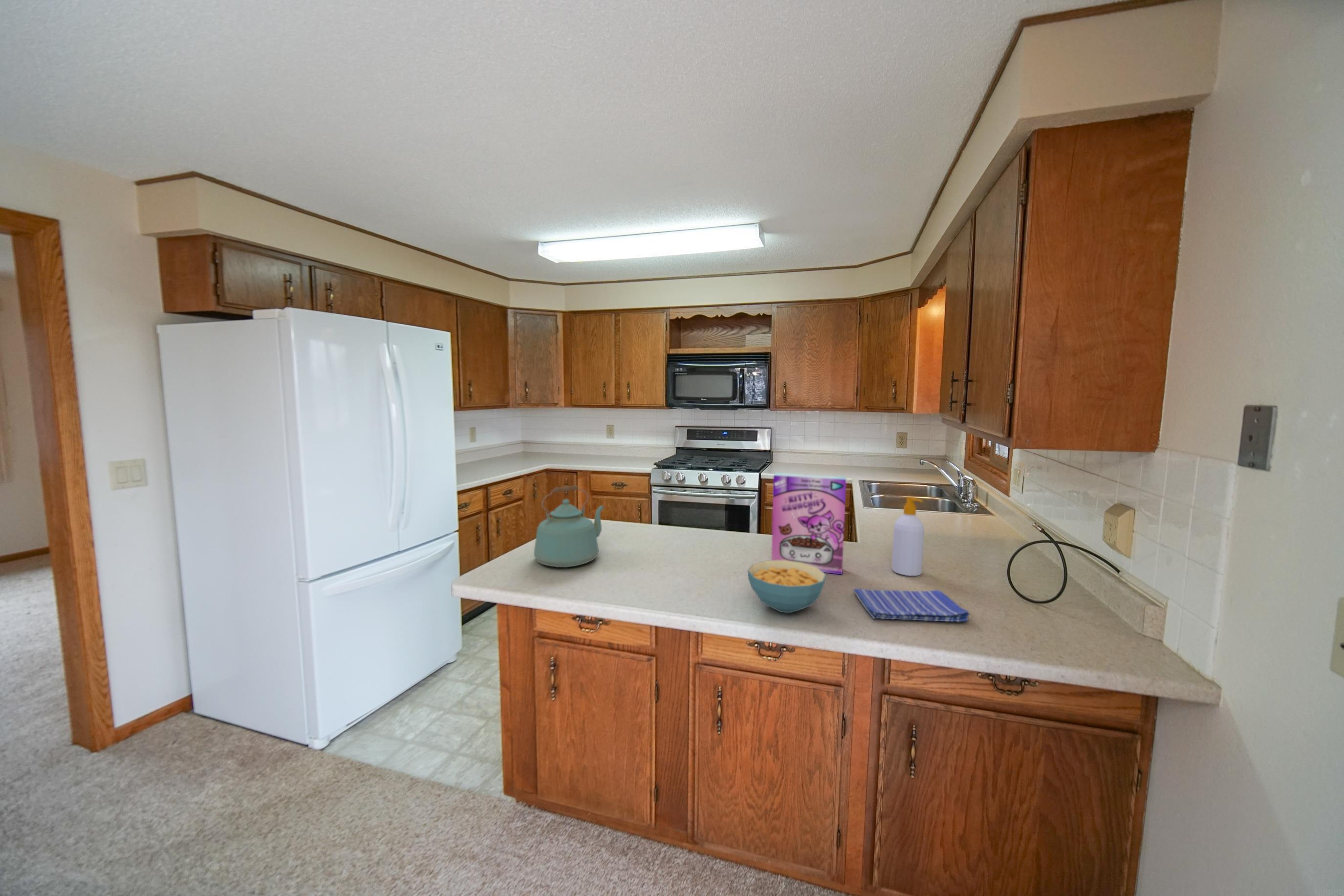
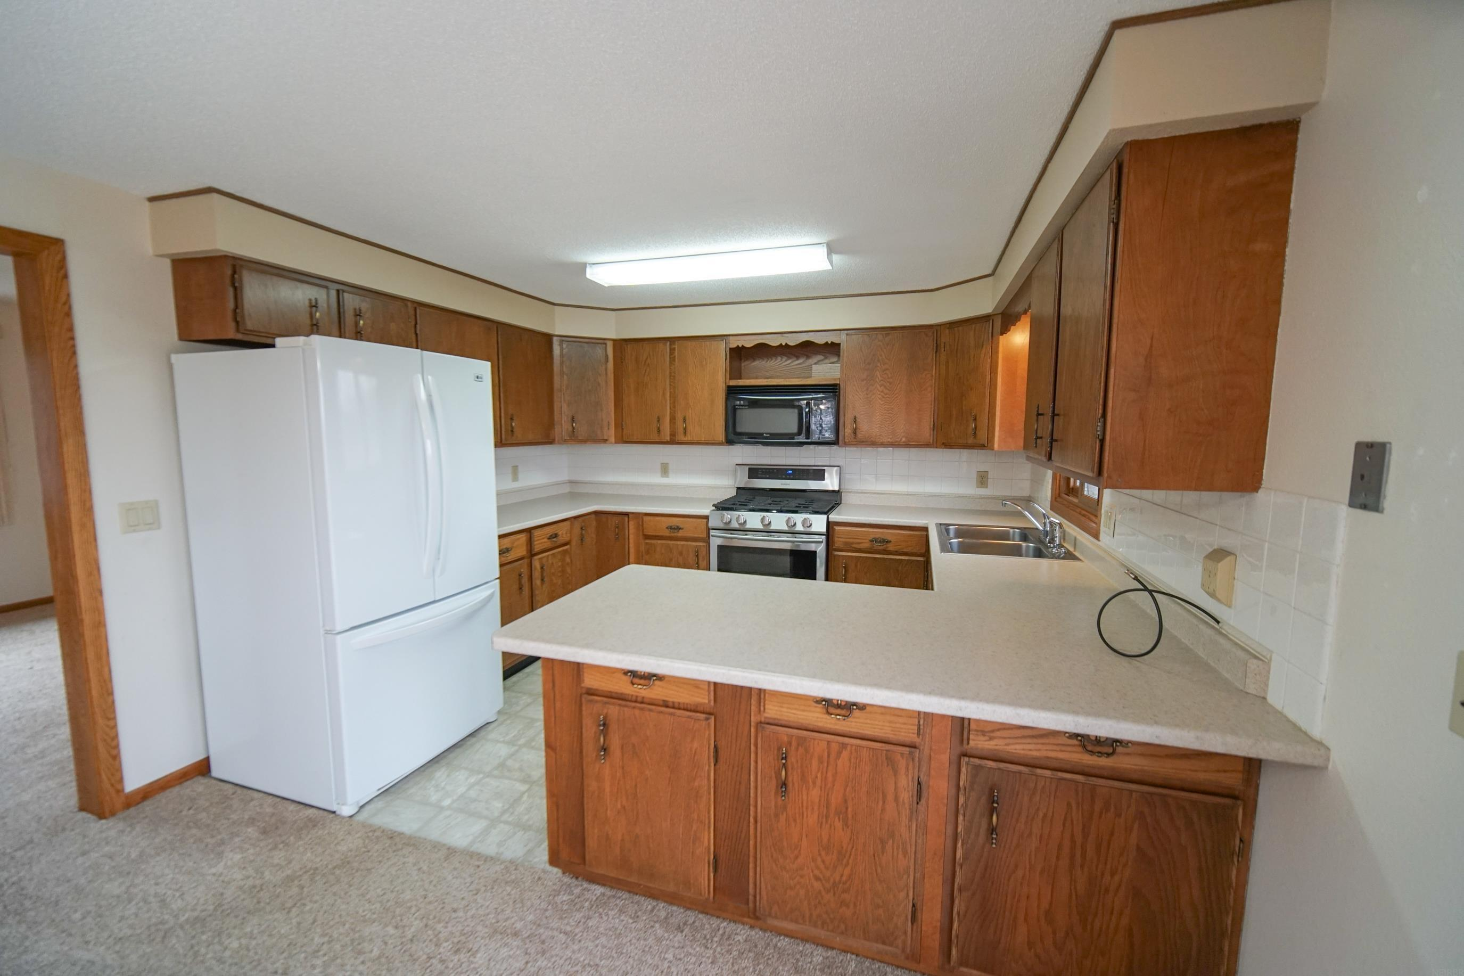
- cereal bowl (785, 590)
- cereal box (808, 522)
- soap bottle (909, 535)
- kettle (572, 522)
- dish towel (909, 602)
